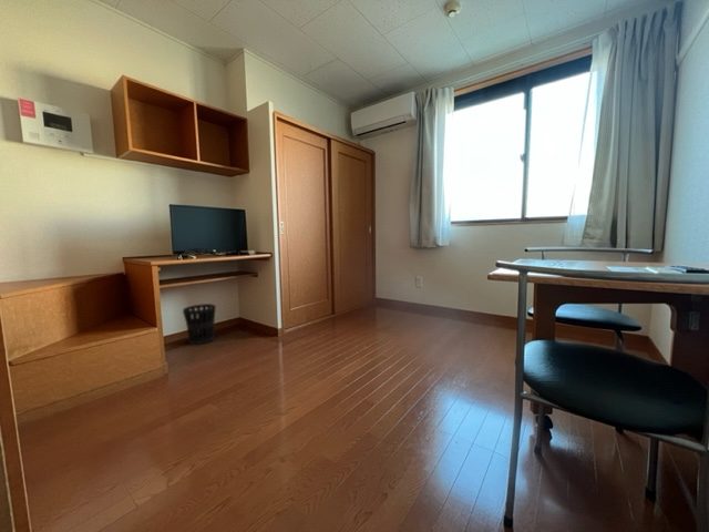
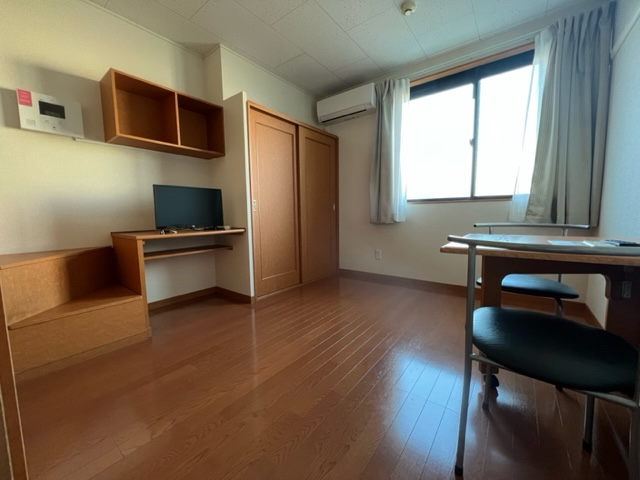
- wastebasket (201, 324)
